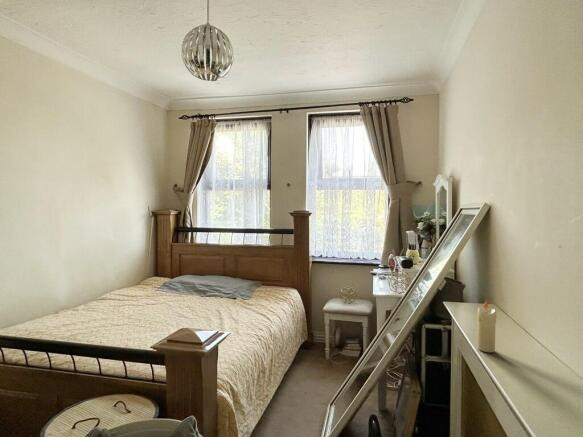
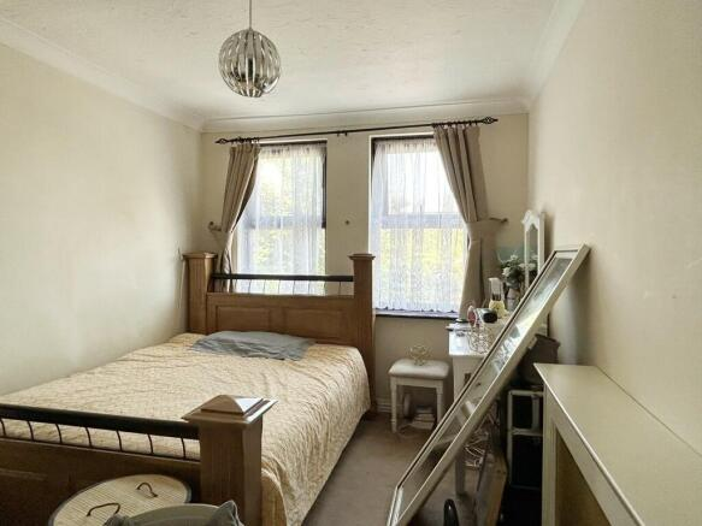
- candle (486, 325)
